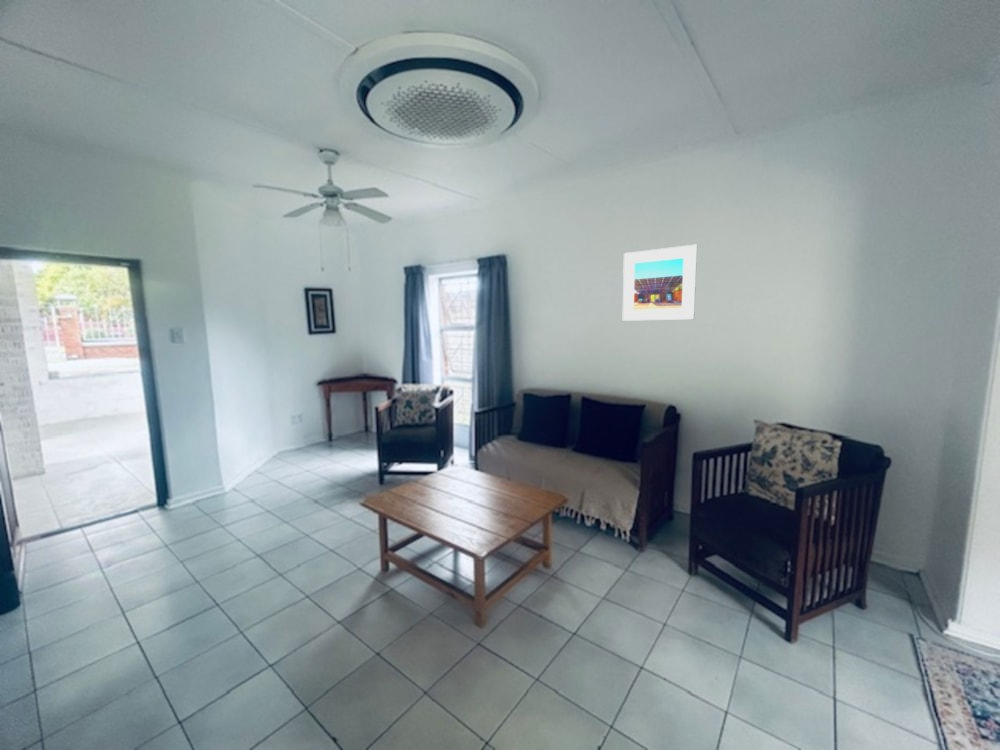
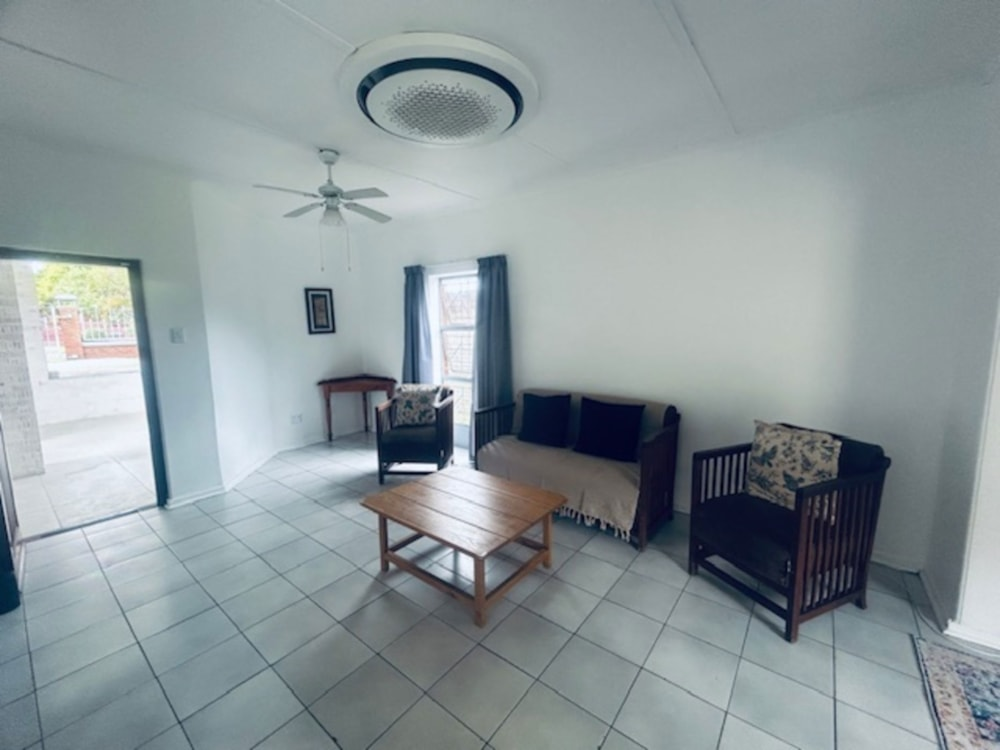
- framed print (657, 285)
